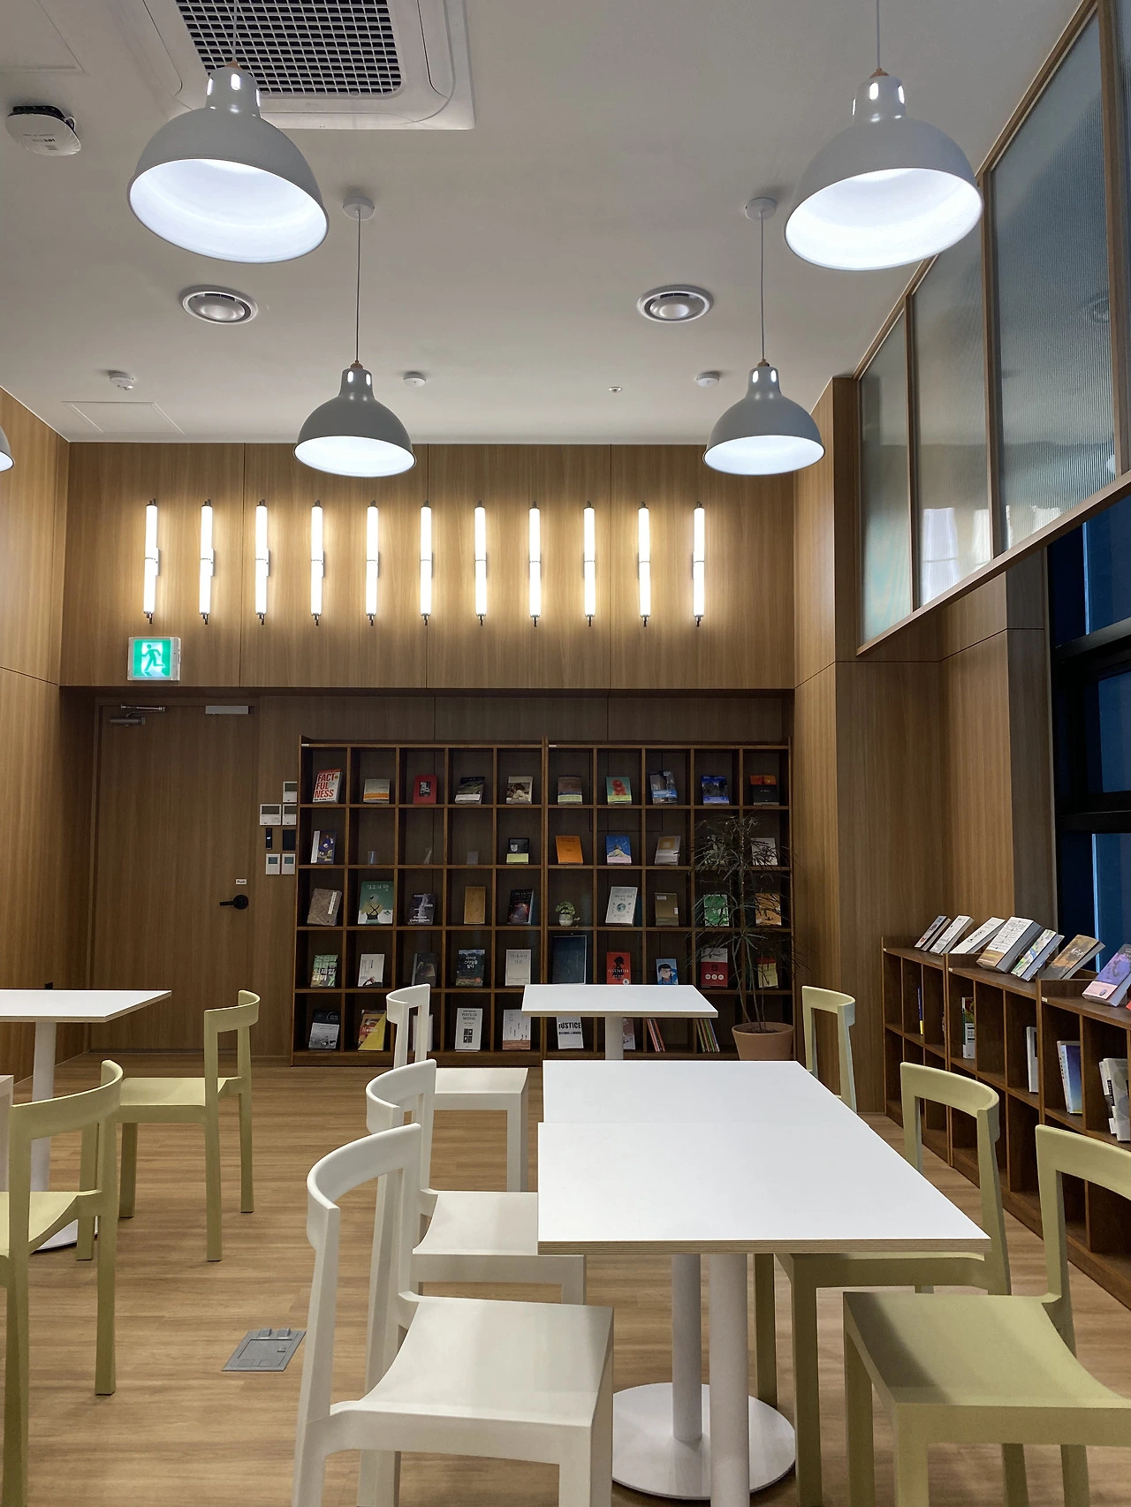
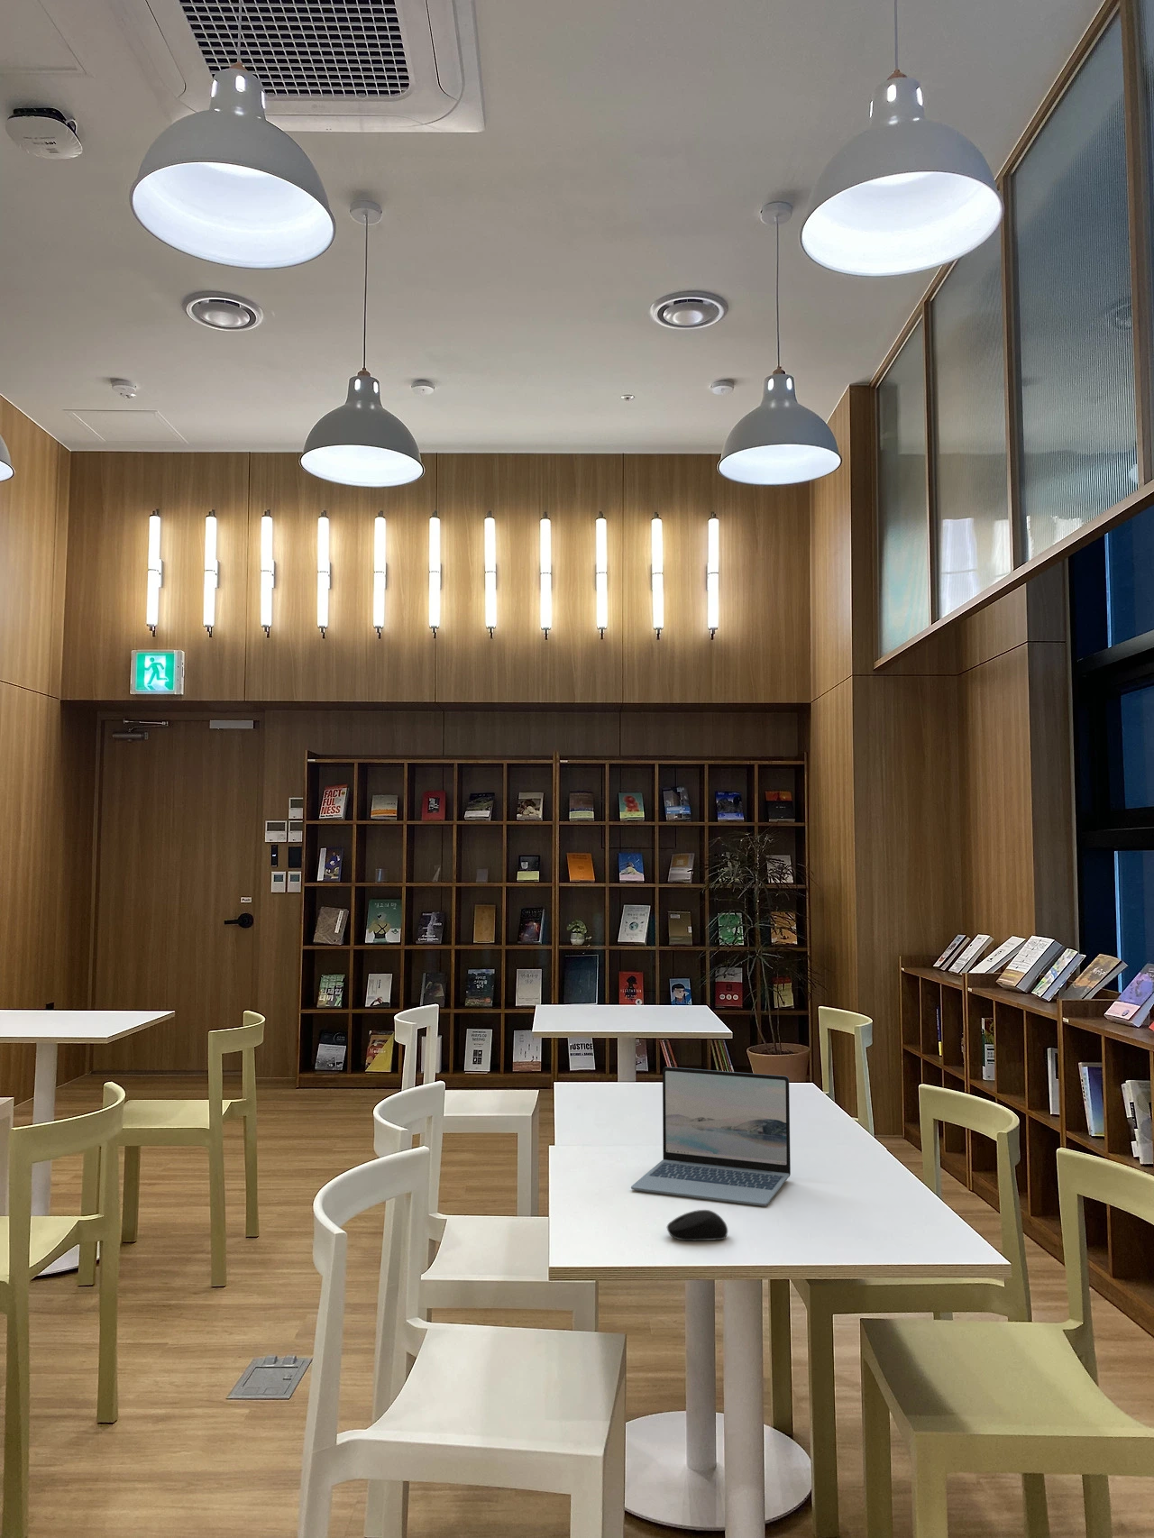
+ laptop (712, 1132)
+ computer mouse (697, 1223)
